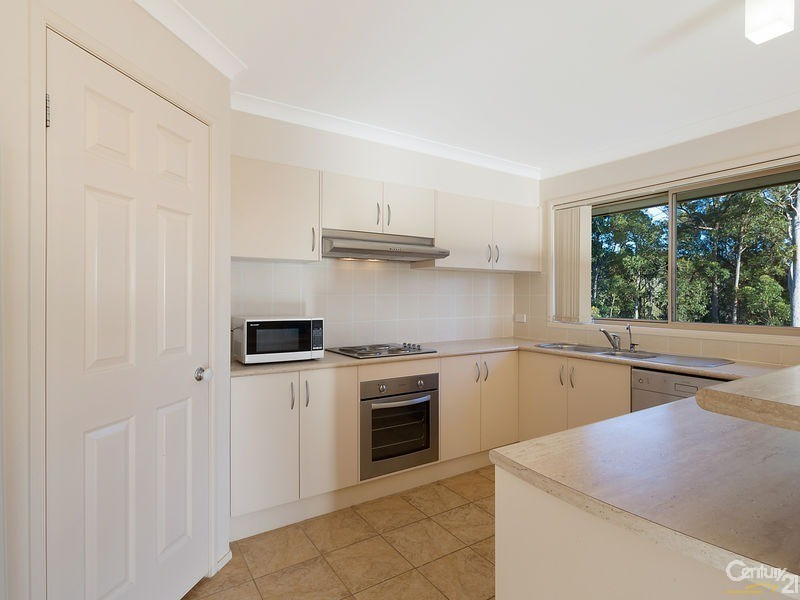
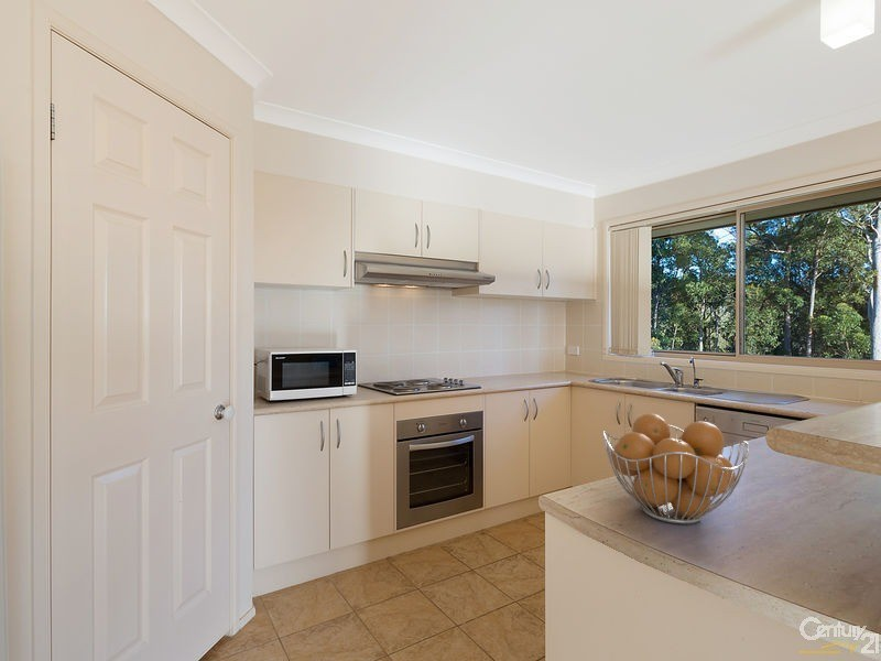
+ fruit basket (671, 465)
